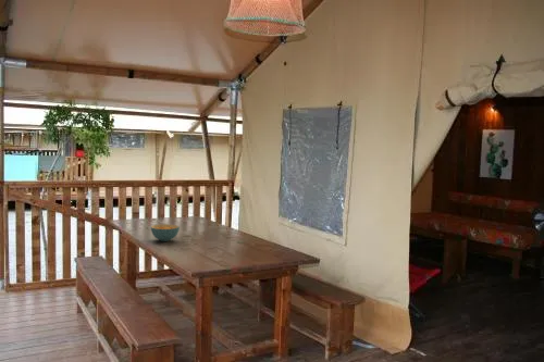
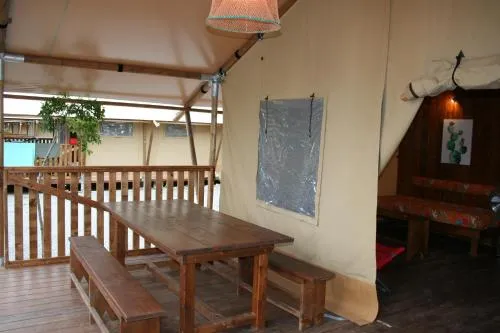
- cereal bowl (164, 233)
